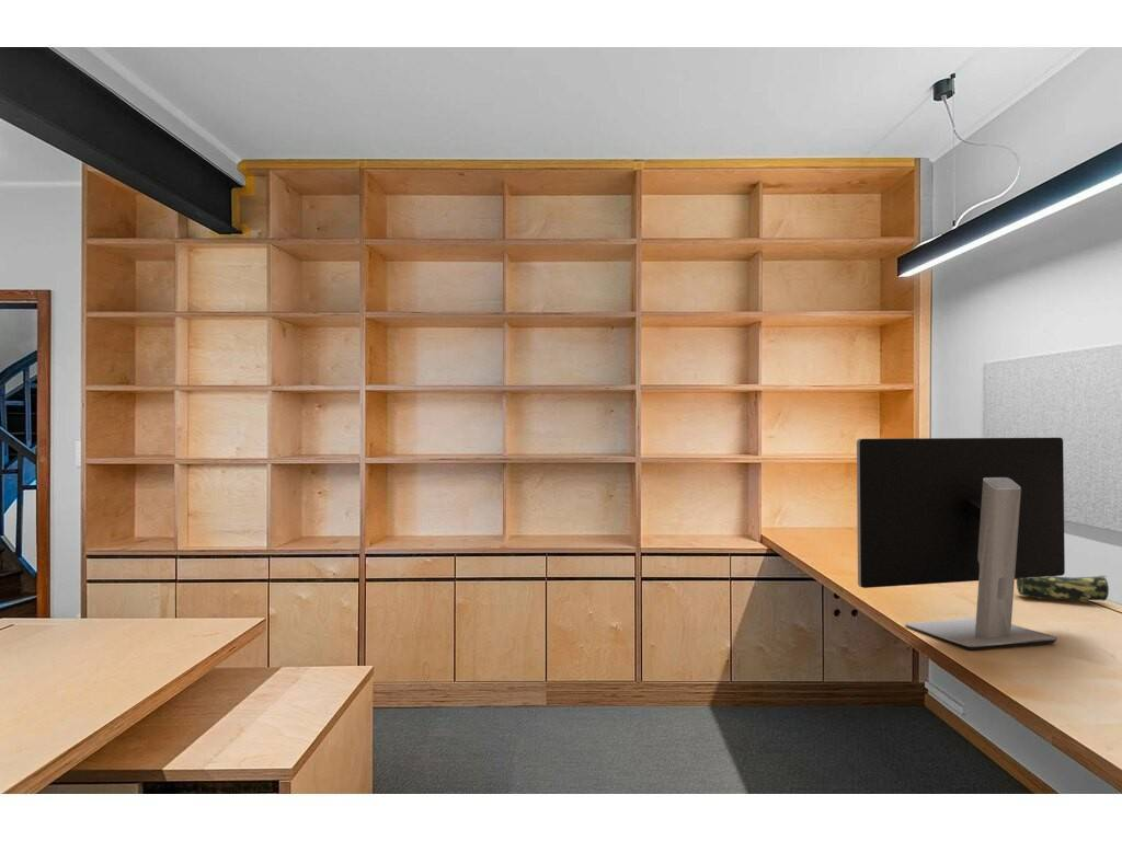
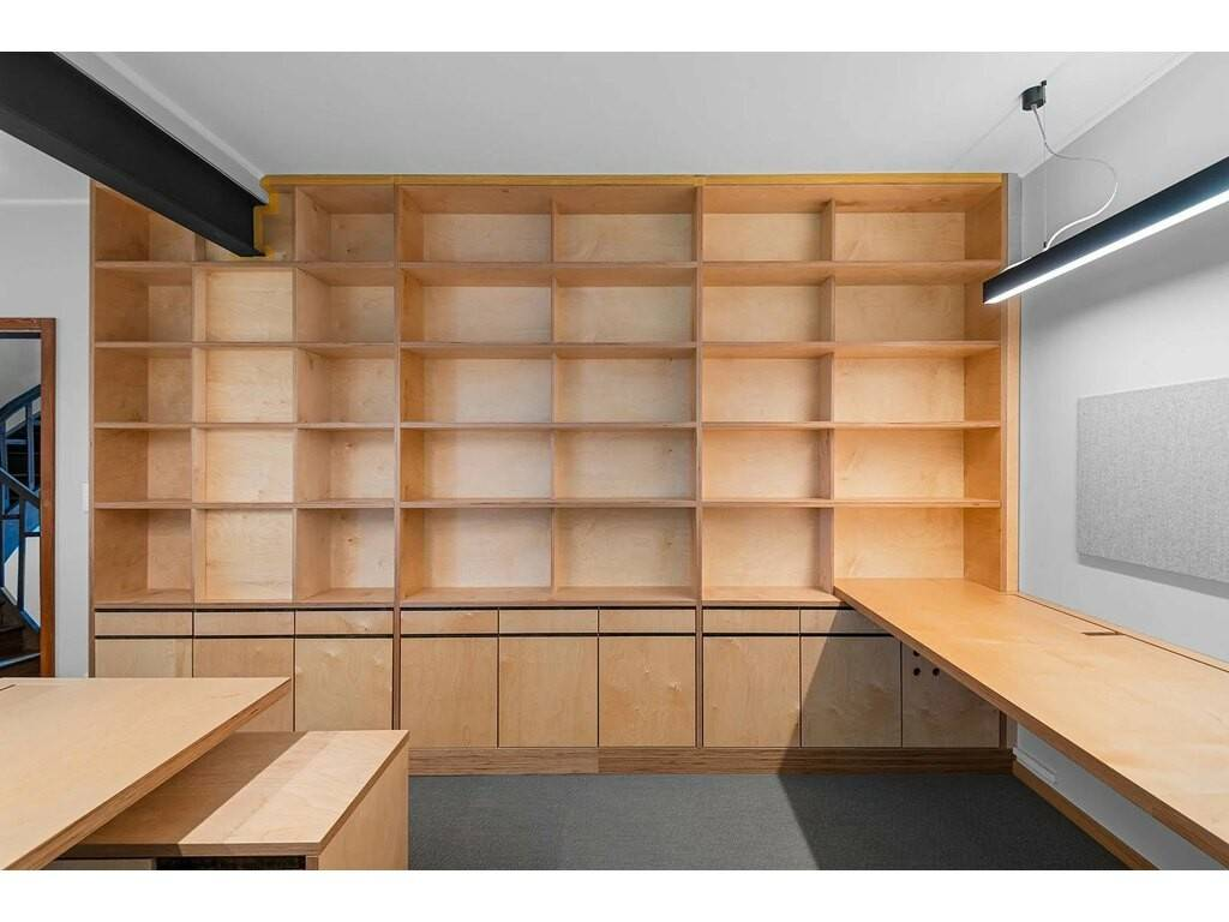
- monitor (975, 535)
- pencil case (1063, 586)
